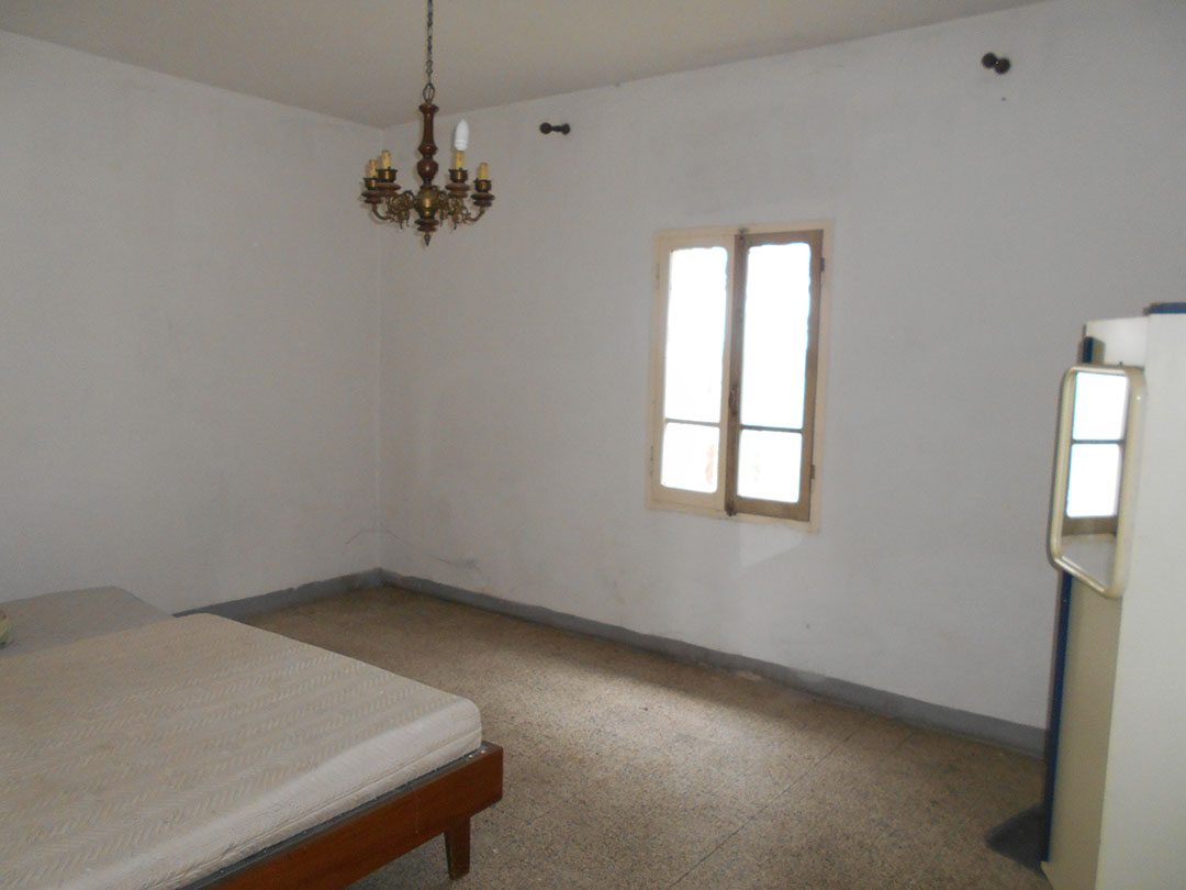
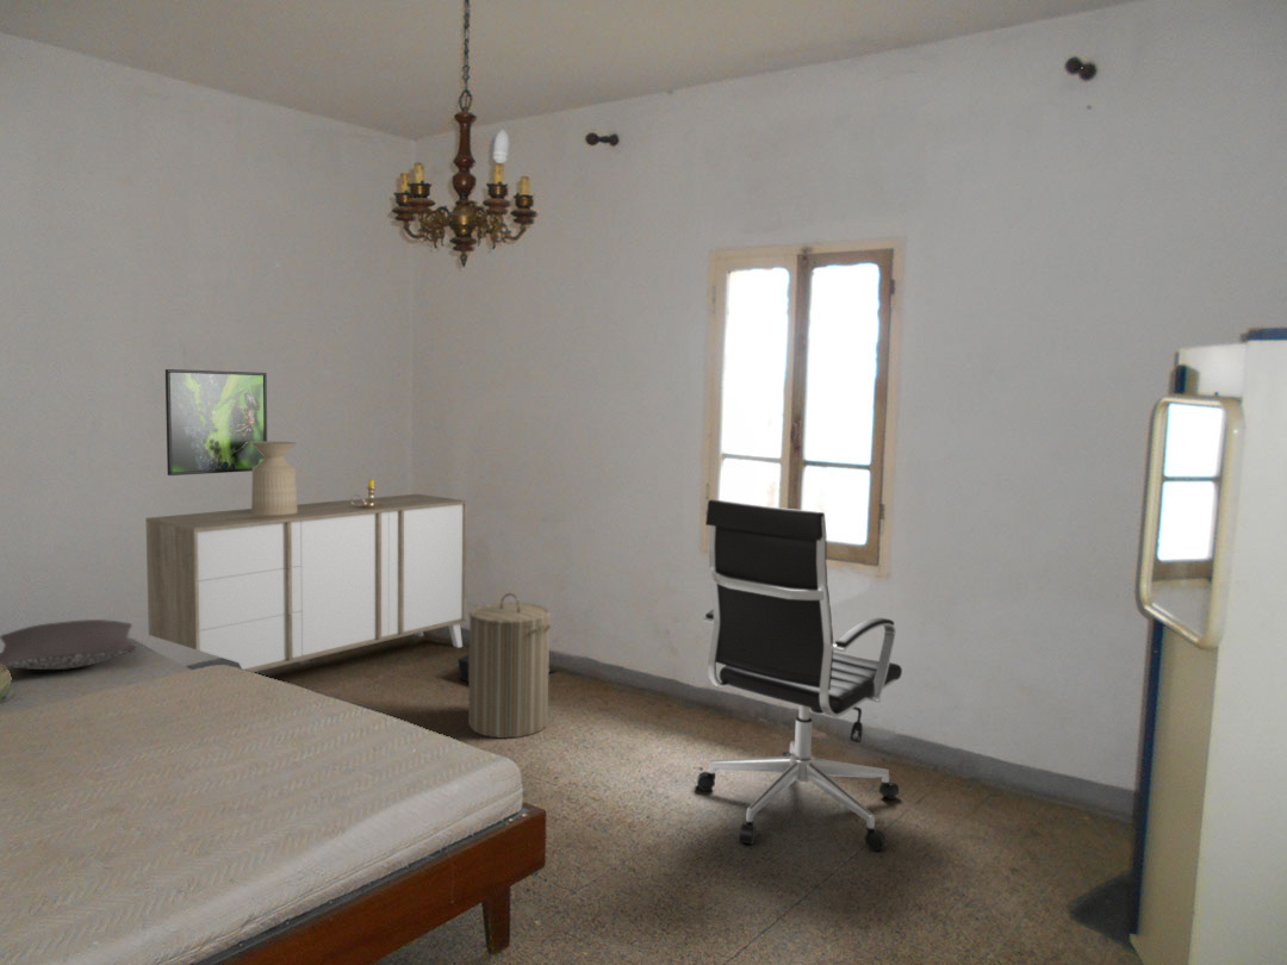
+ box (468, 662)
+ candlestick (368, 492)
+ side table (274, 477)
+ chair (802, 656)
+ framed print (218, 422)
+ cabinet (323, 590)
+ laundry hamper (509, 659)
+ pillow (67, 642)
